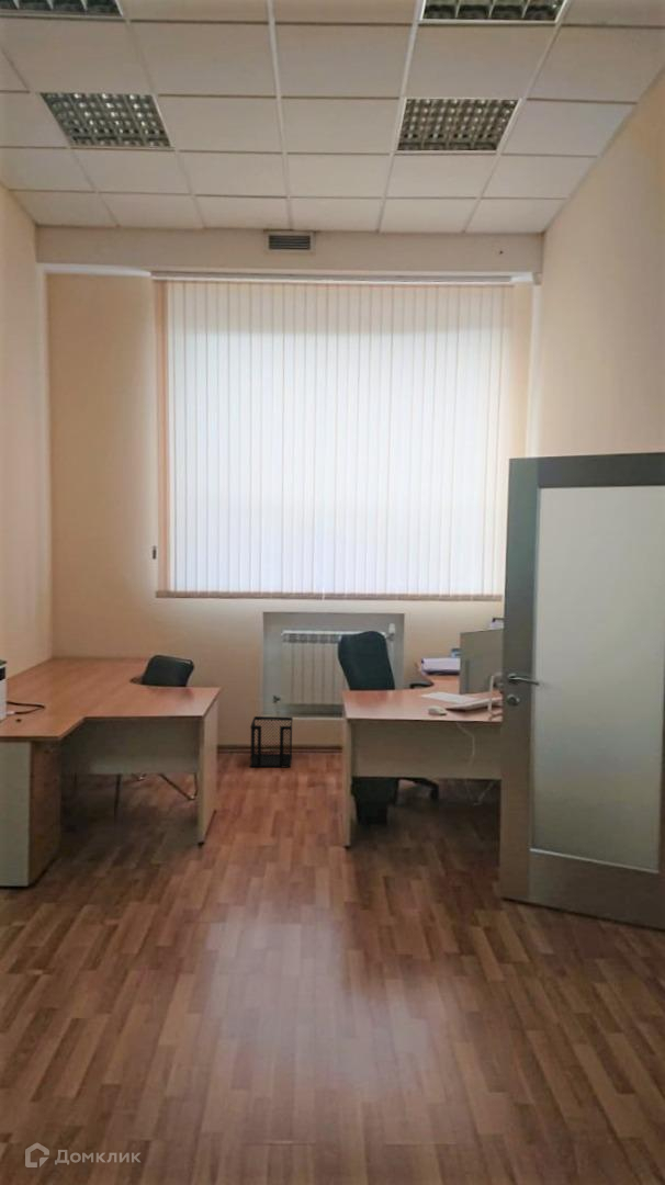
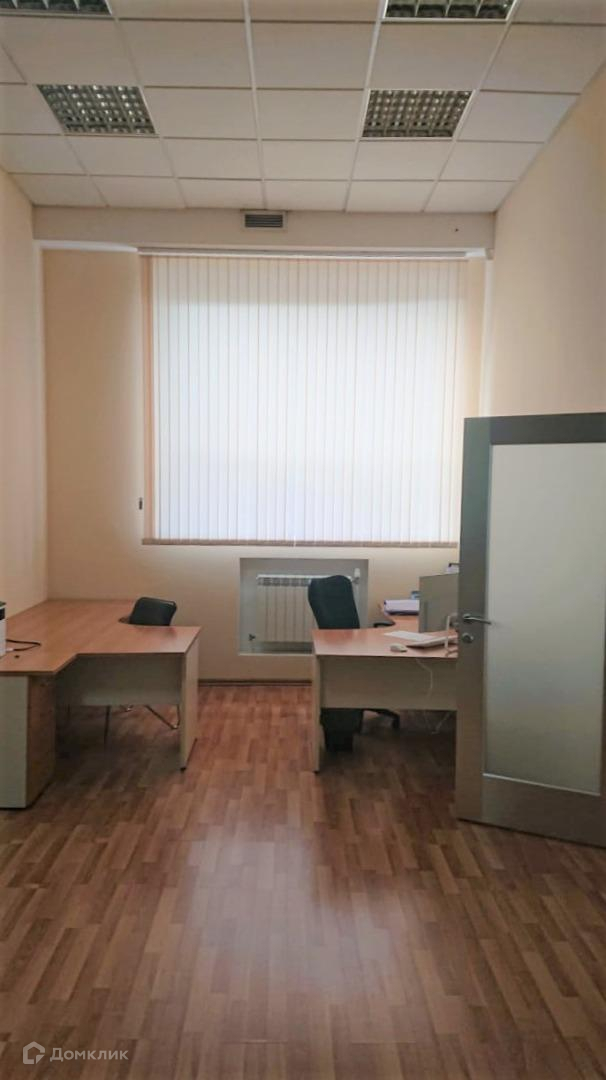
- wastebasket (271, 741)
